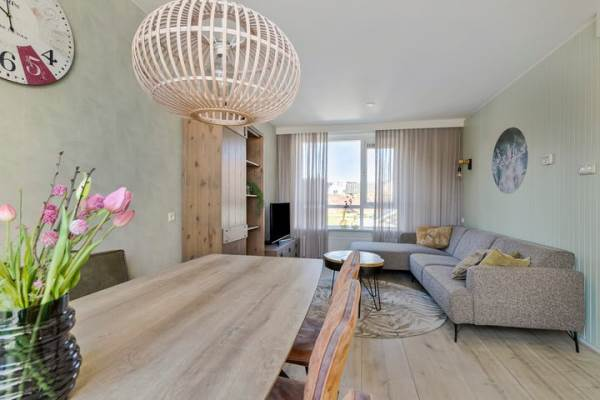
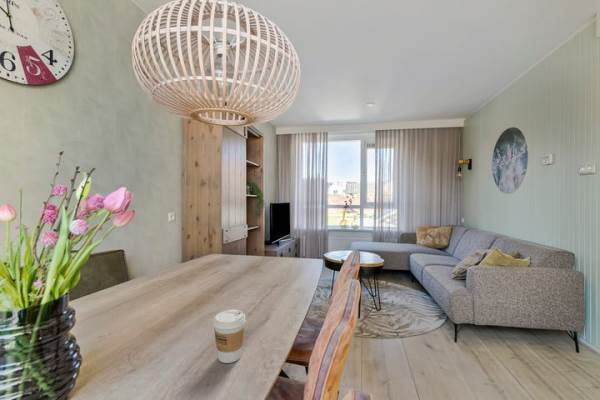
+ coffee cup (229, 335)
